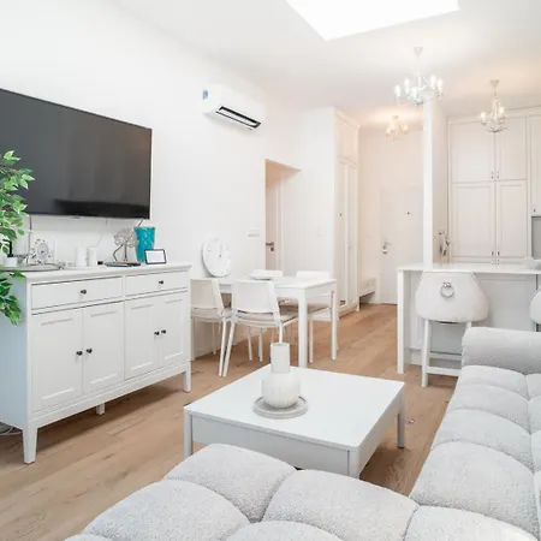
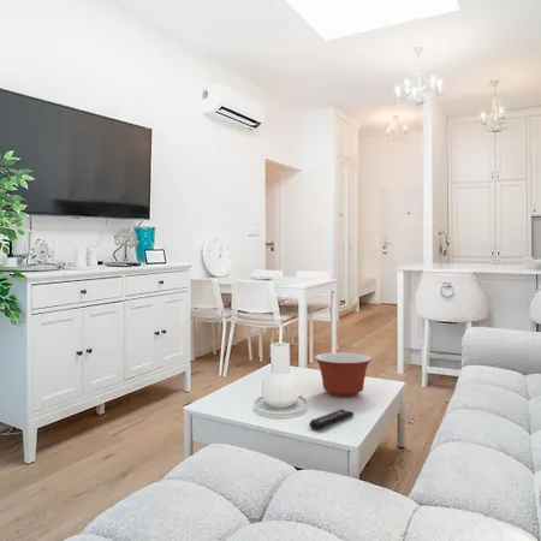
+ remote control (332, 418)
+ mixing bowl (343, 375)
